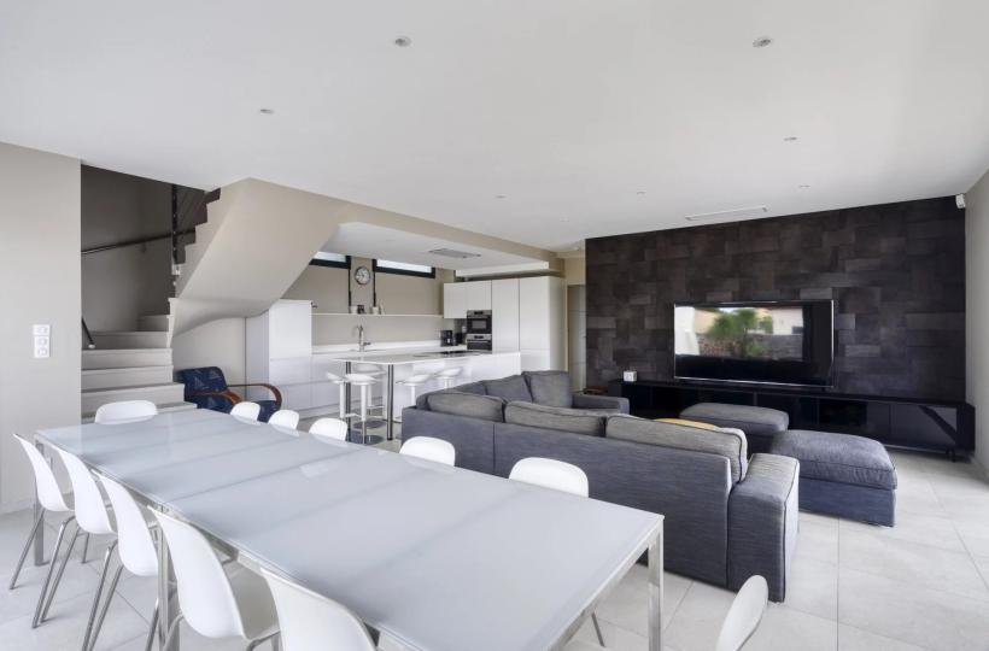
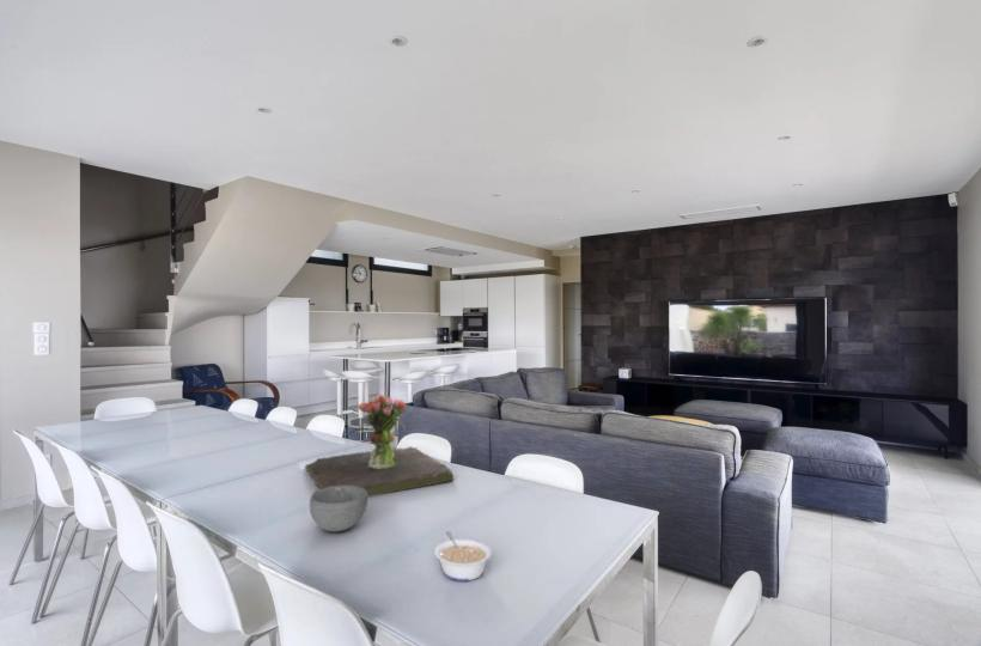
+ bowl (339, 510)
+ legume (461, 557)
+ flower arrangement (376, 434)
